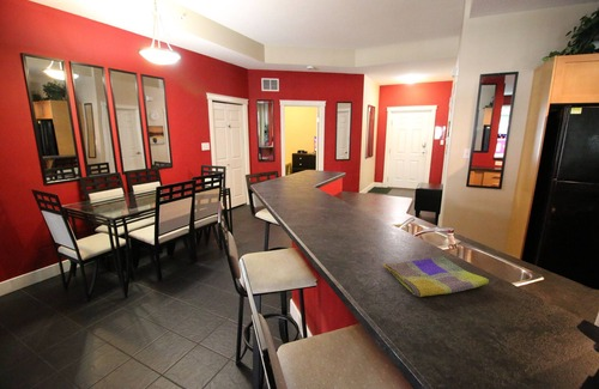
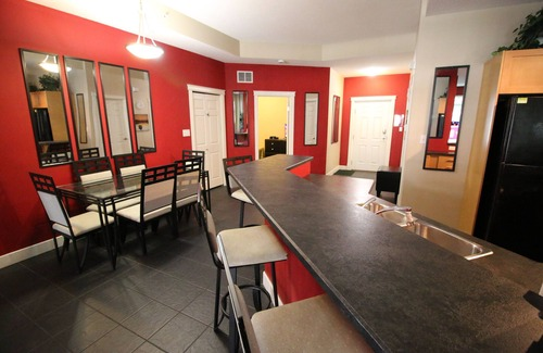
- dish towel (431, 273)
